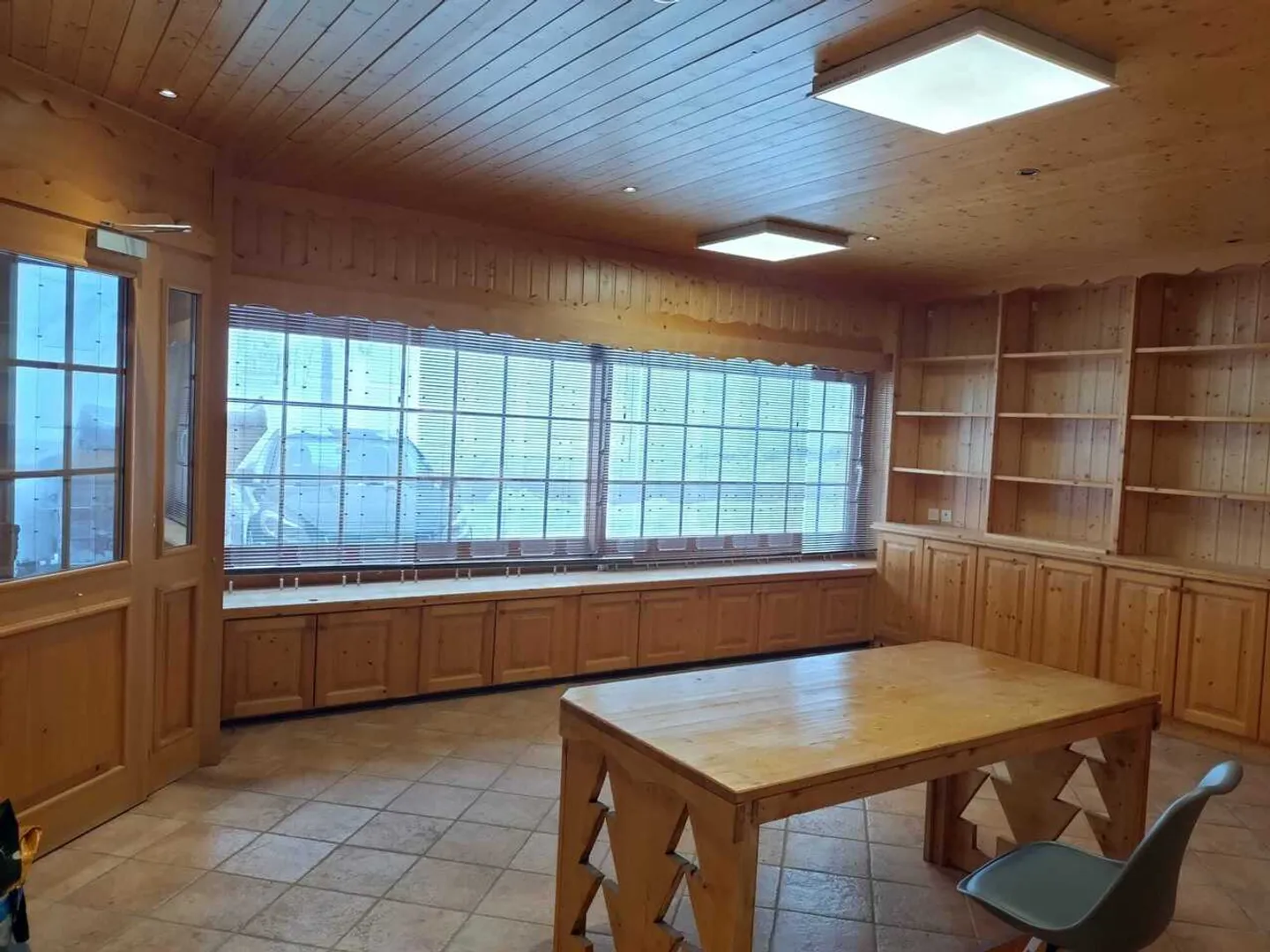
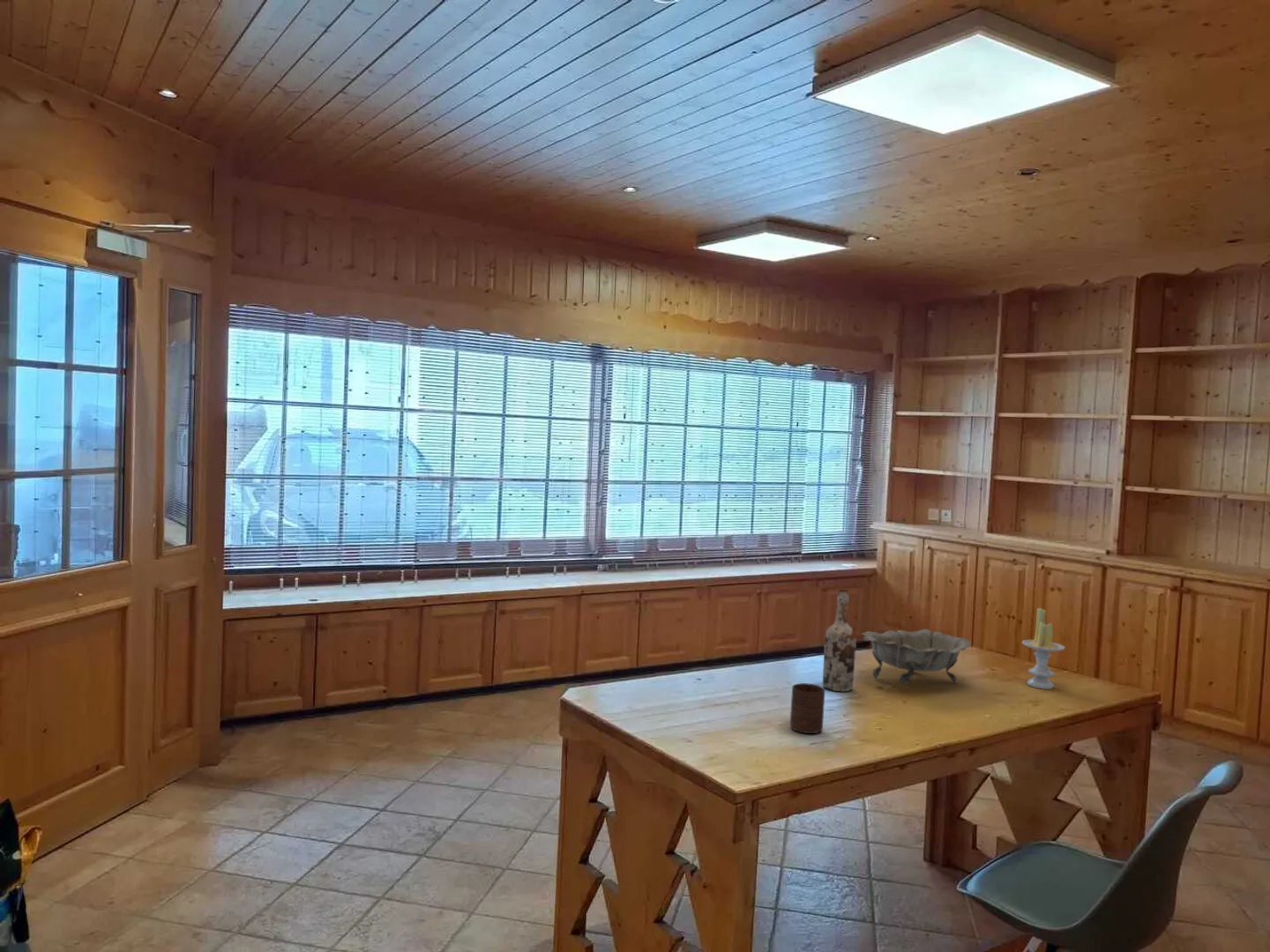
+ cup (803, 706)
+ decorative bowl (915, 657)
+ candle (1042, 647)
+ wine bottle (840, 639)
